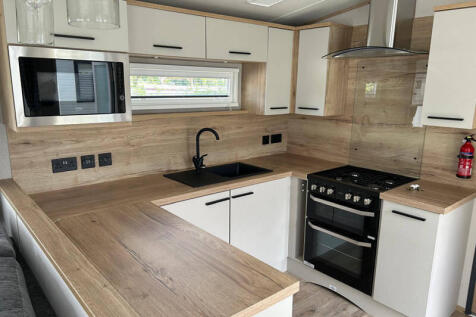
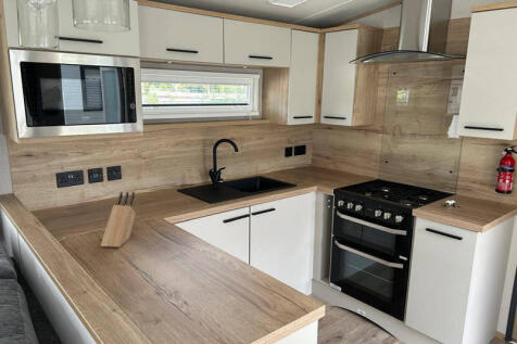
+ knife block (119, 217)
